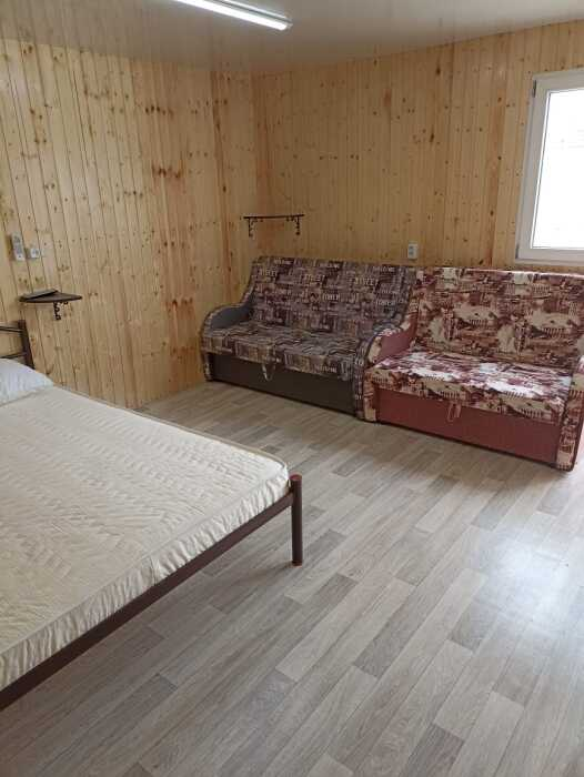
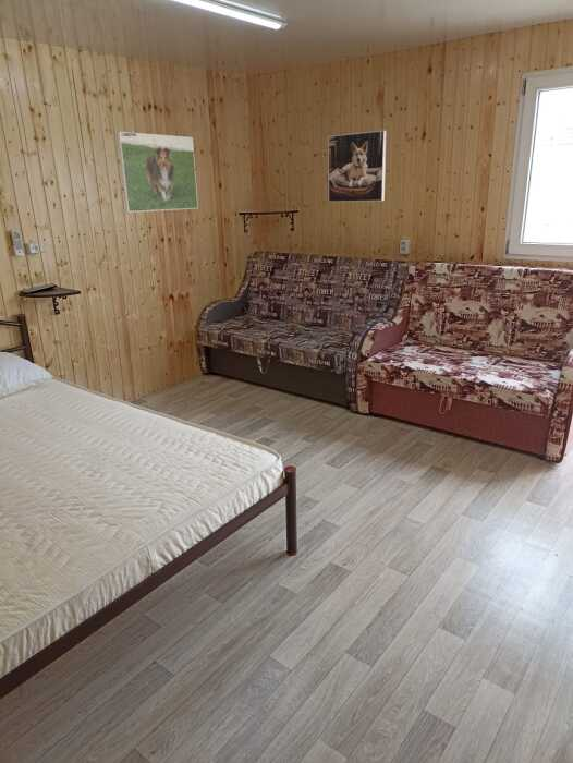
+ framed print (160, 173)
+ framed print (355, 168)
